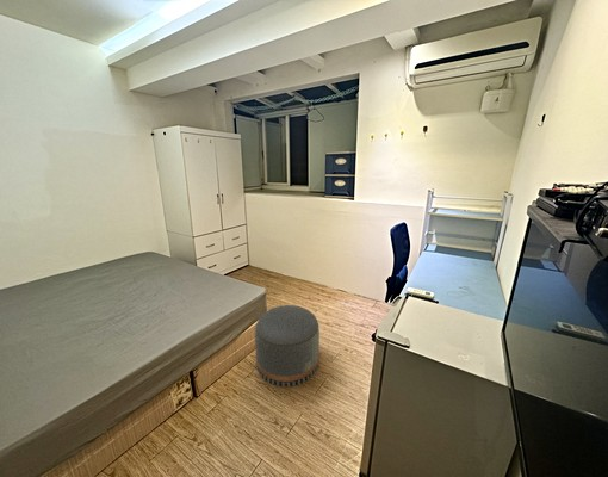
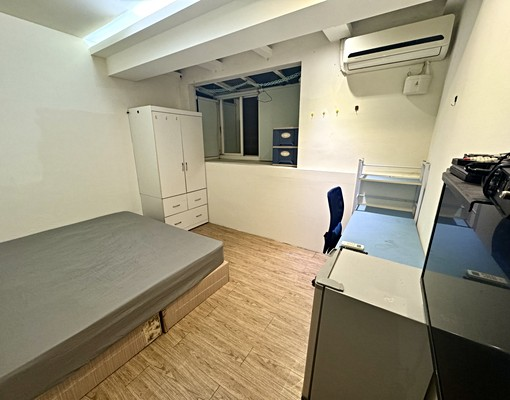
- pouf (287, 339)
